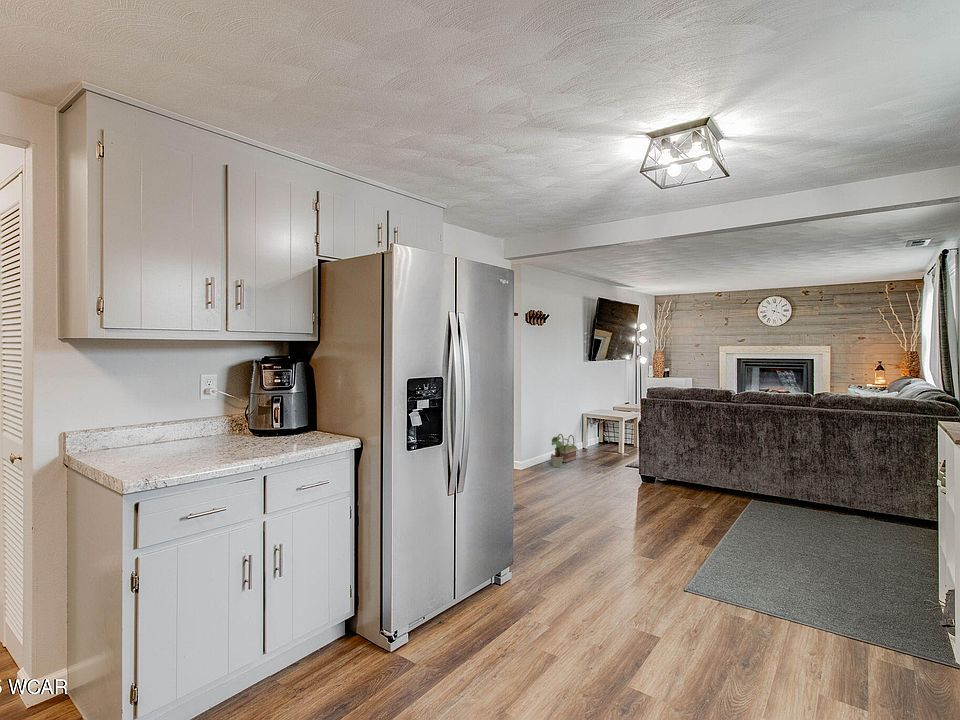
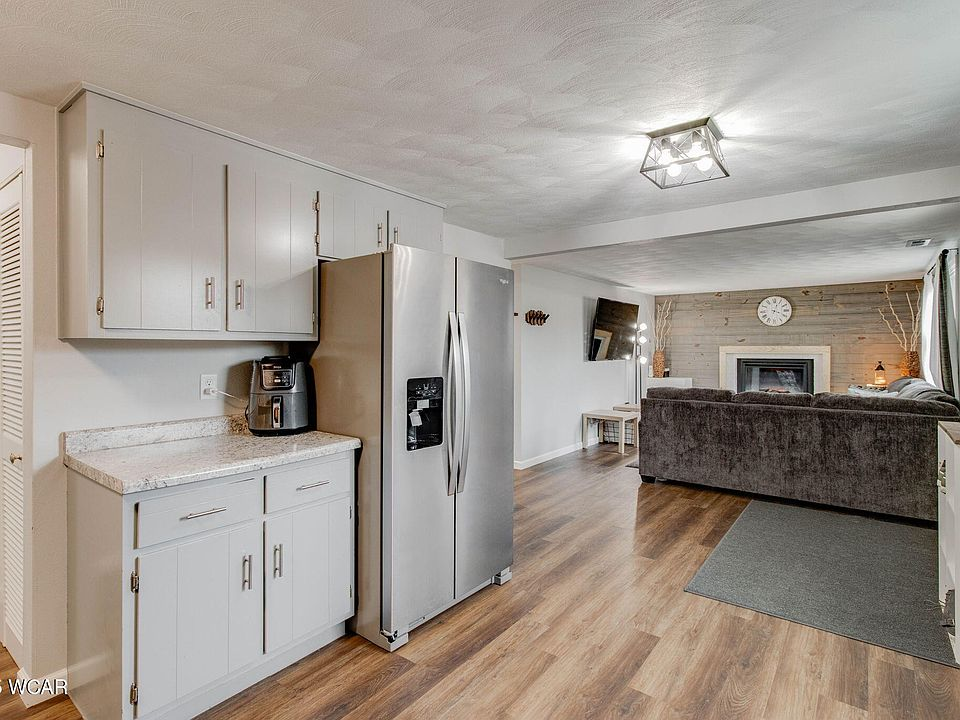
- basket (565, 447)
- potted plant (560, 451)
